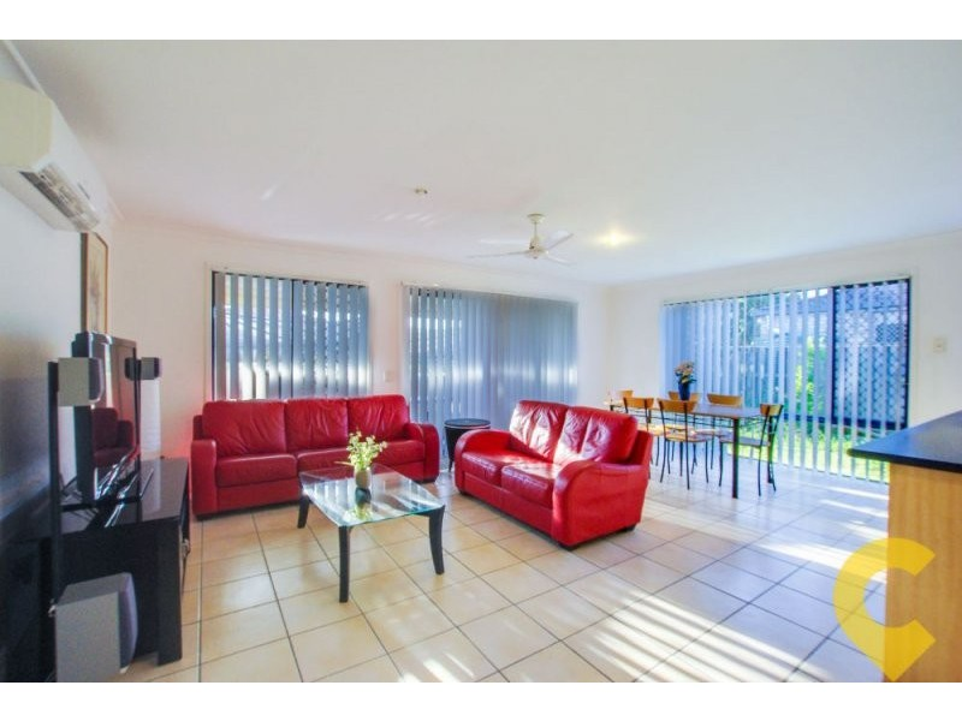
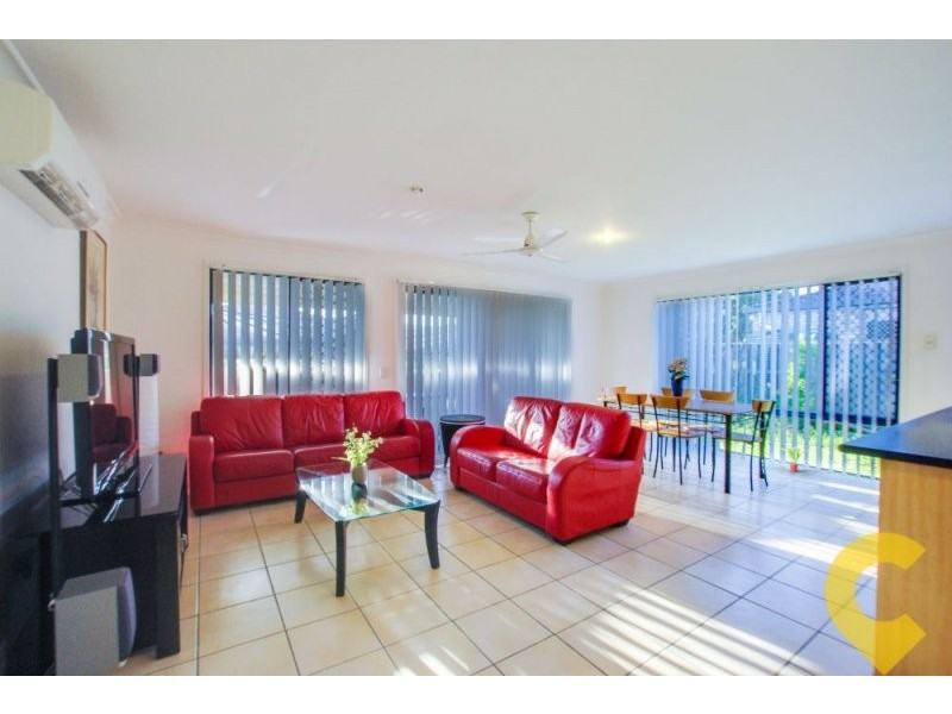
+ potted plant (793, 458)
